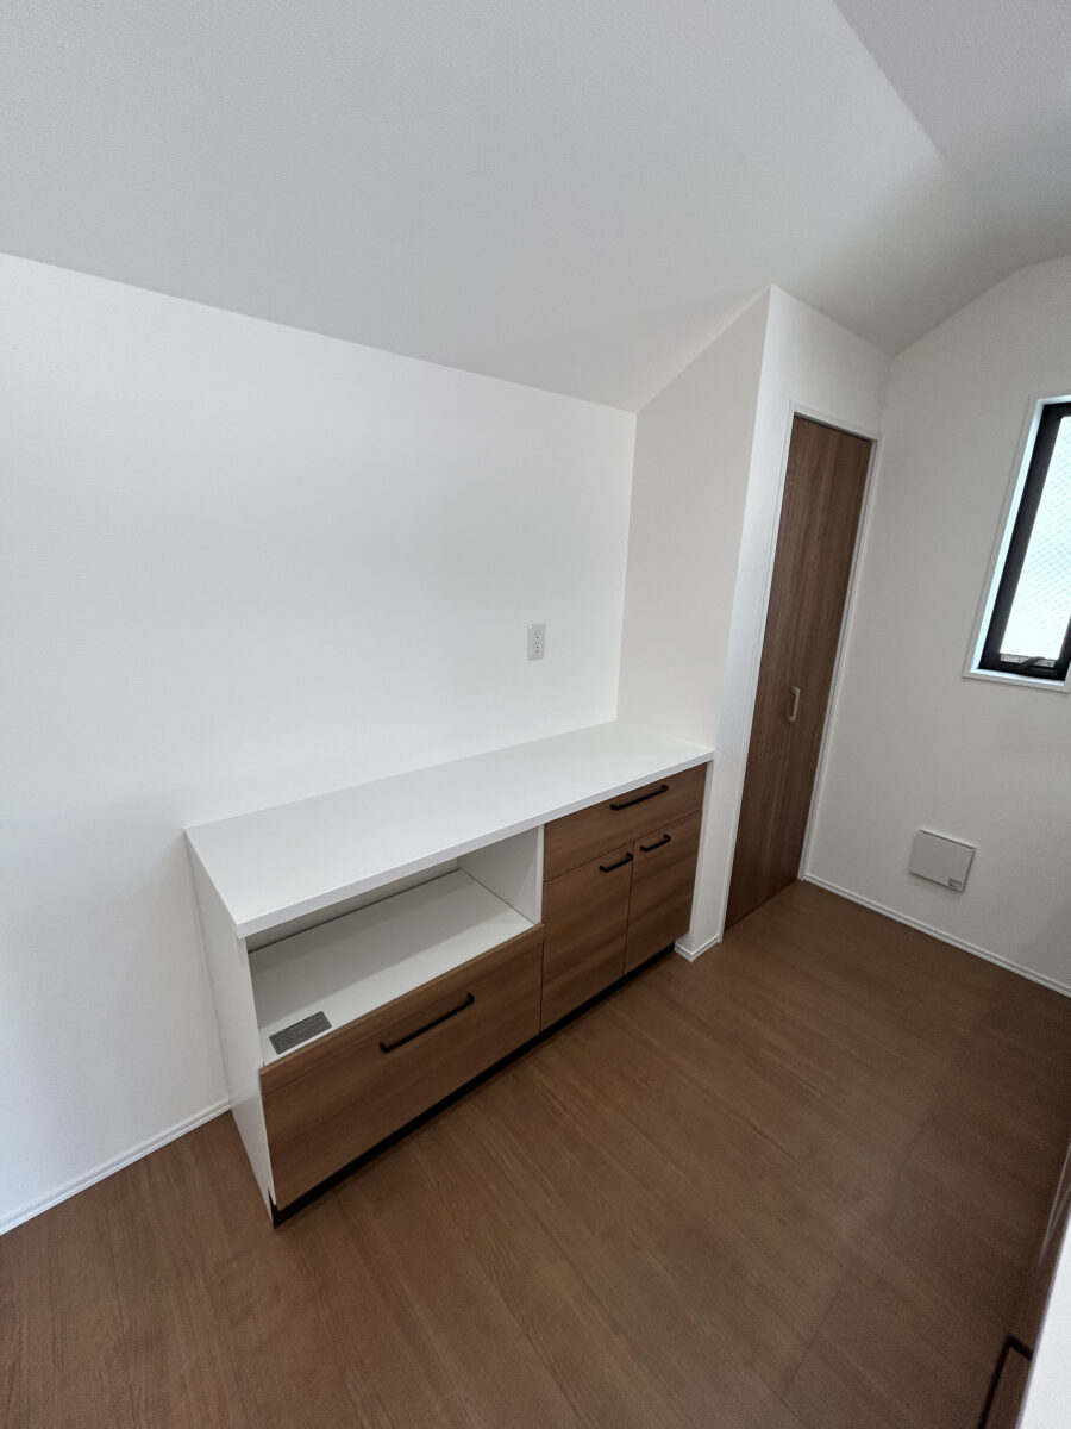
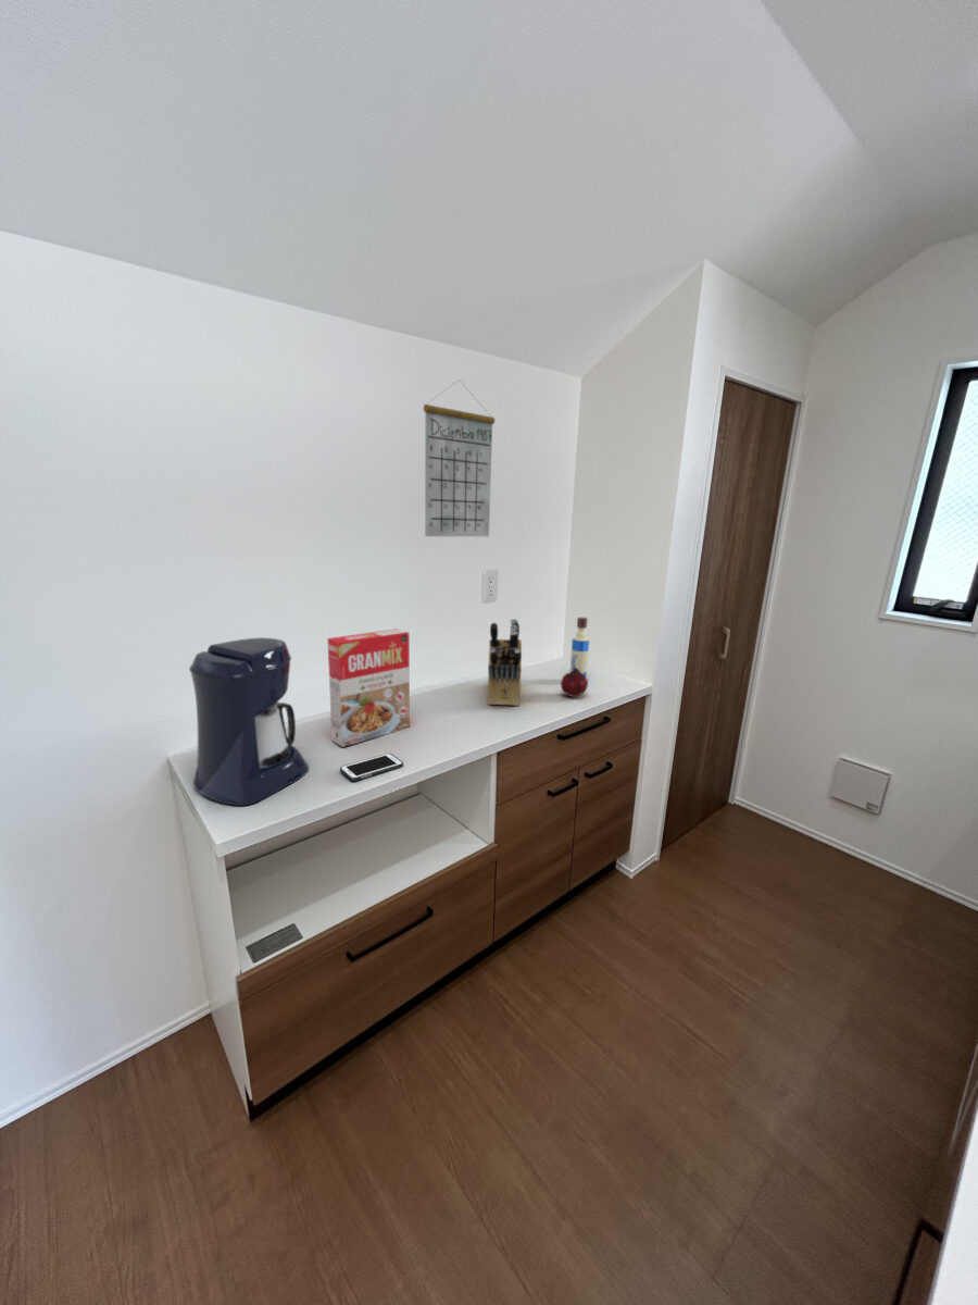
+ cereal box (371, 685)
+ coffee maker (247, 713)
+ knife block (505, 656)
+ tequila bottle (579, 649)
+ fruit (574, 682)
+ cell phone (372, 766)
+ calendar (460, 460)
